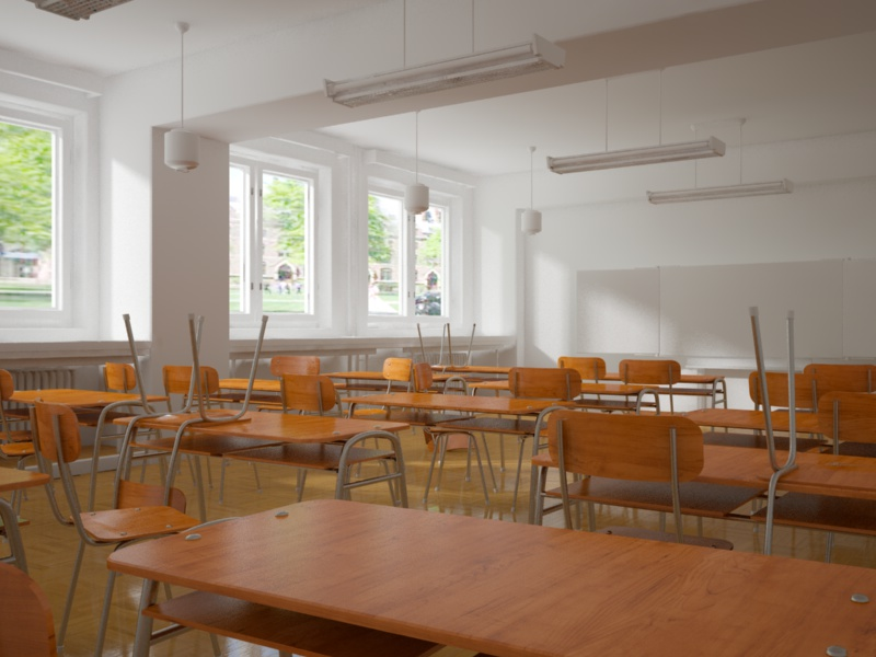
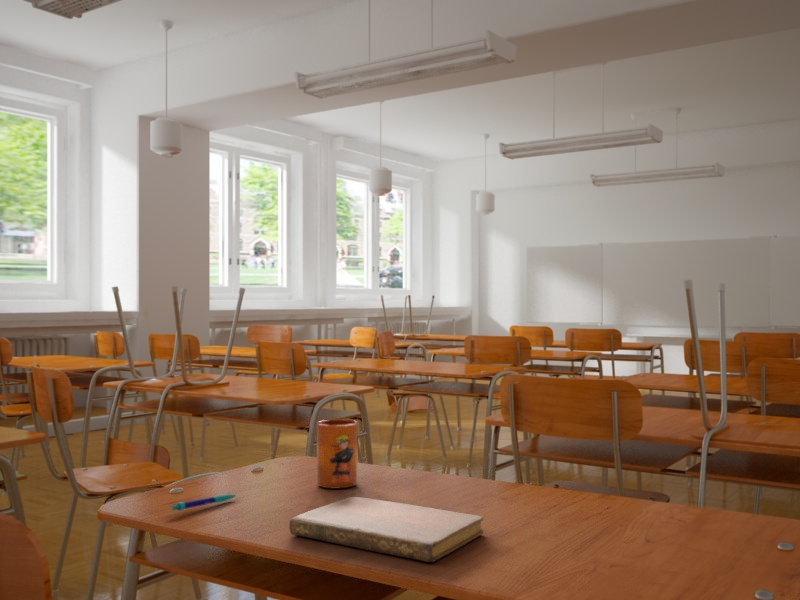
+ notebook (387, 525)
+ pen (206, 500)
+ mug (335, 451)
